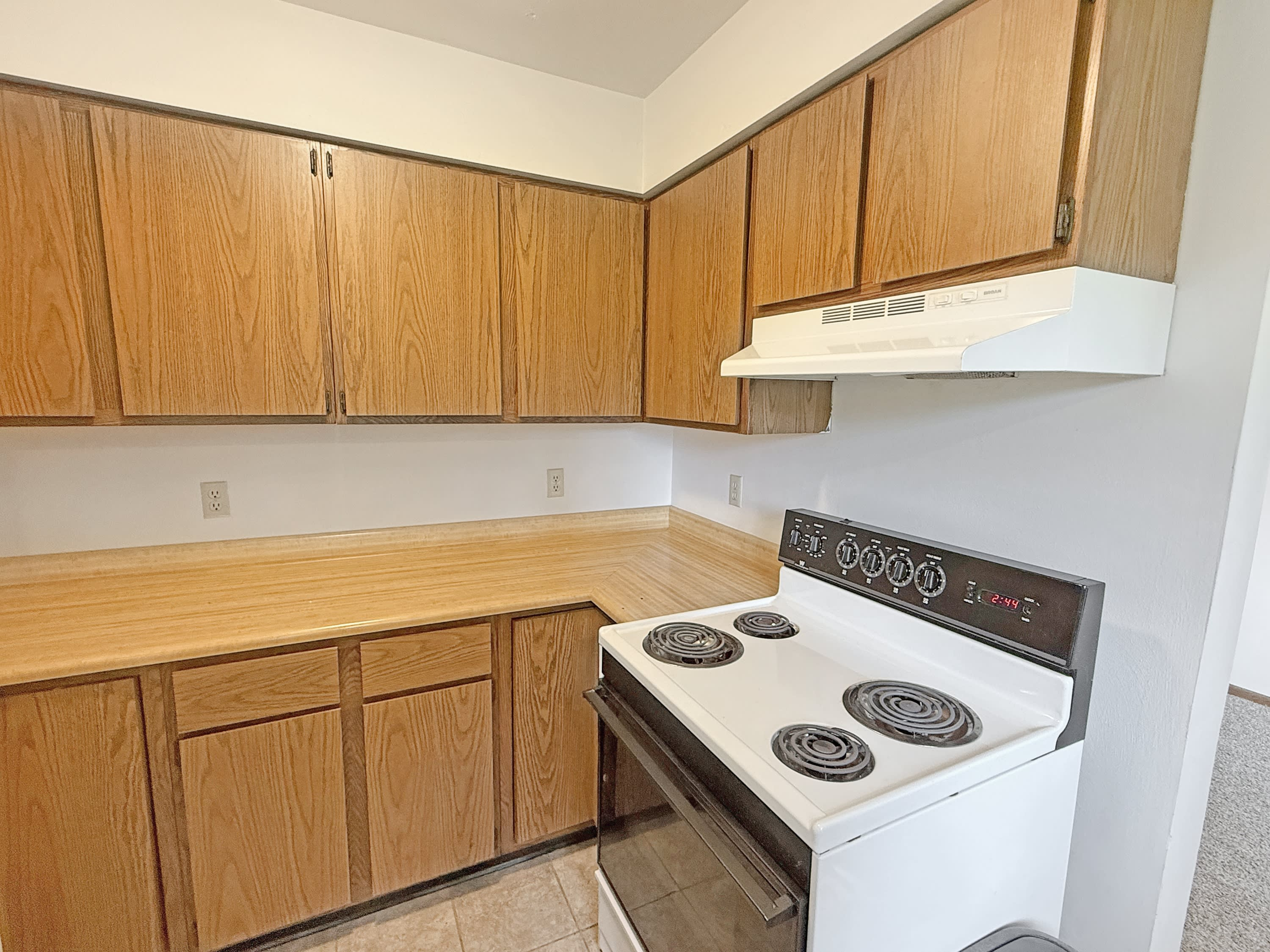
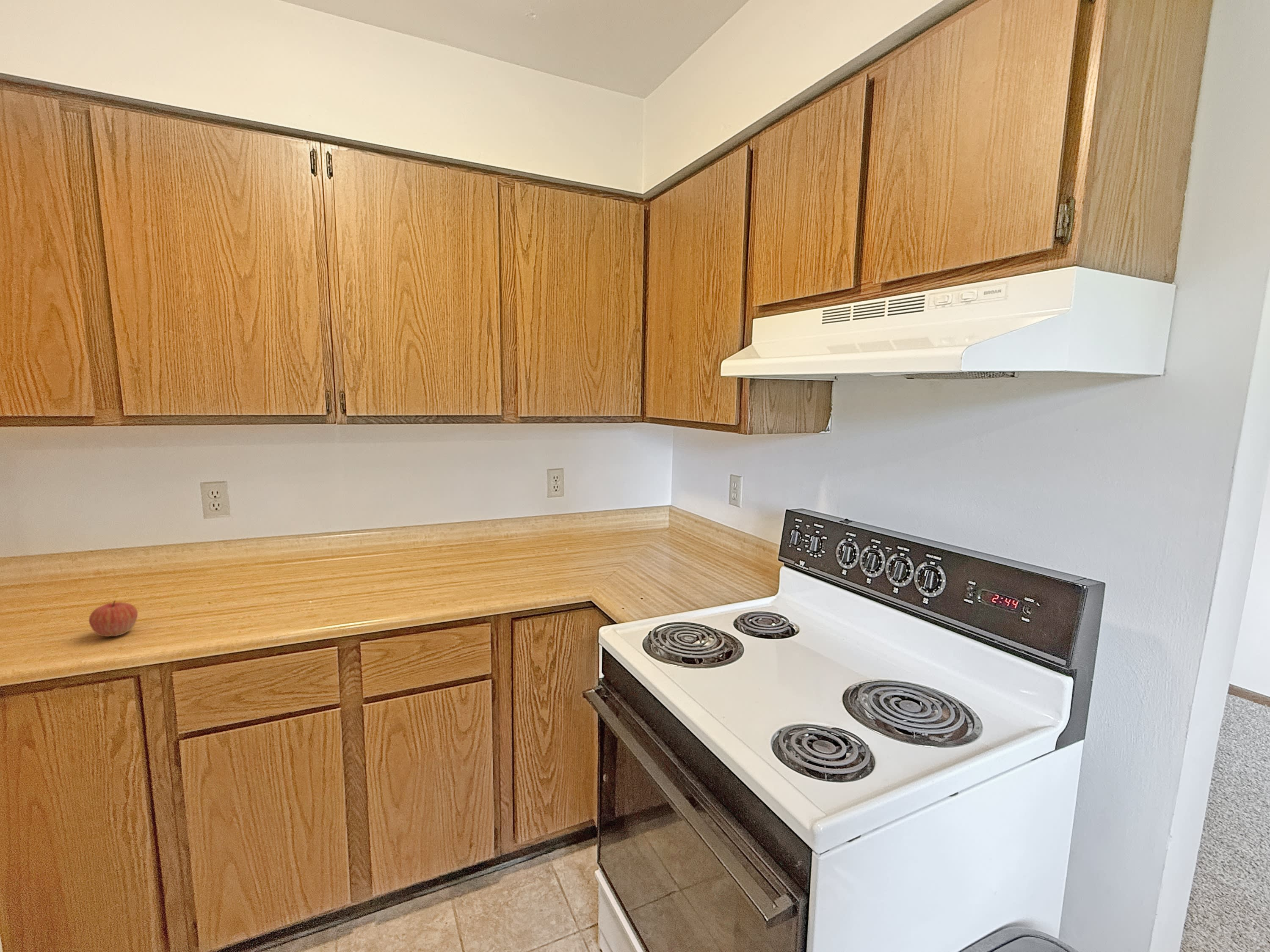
+ apple (113, 617)
